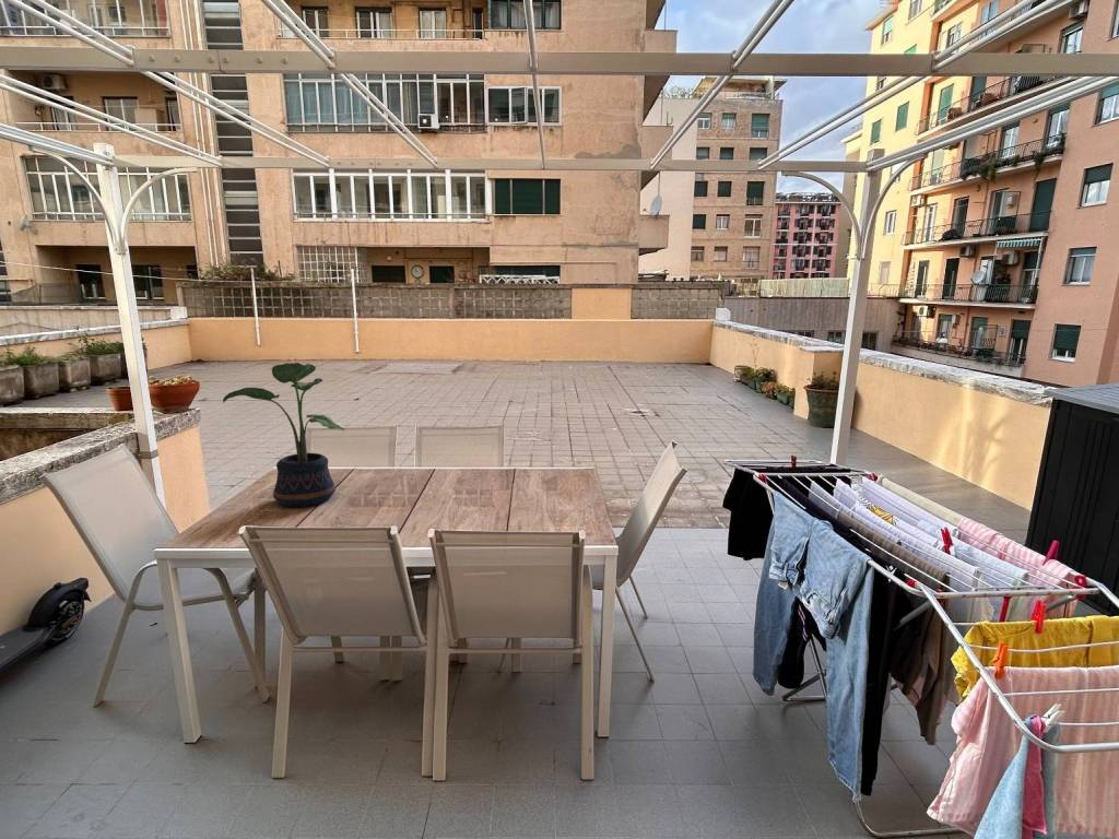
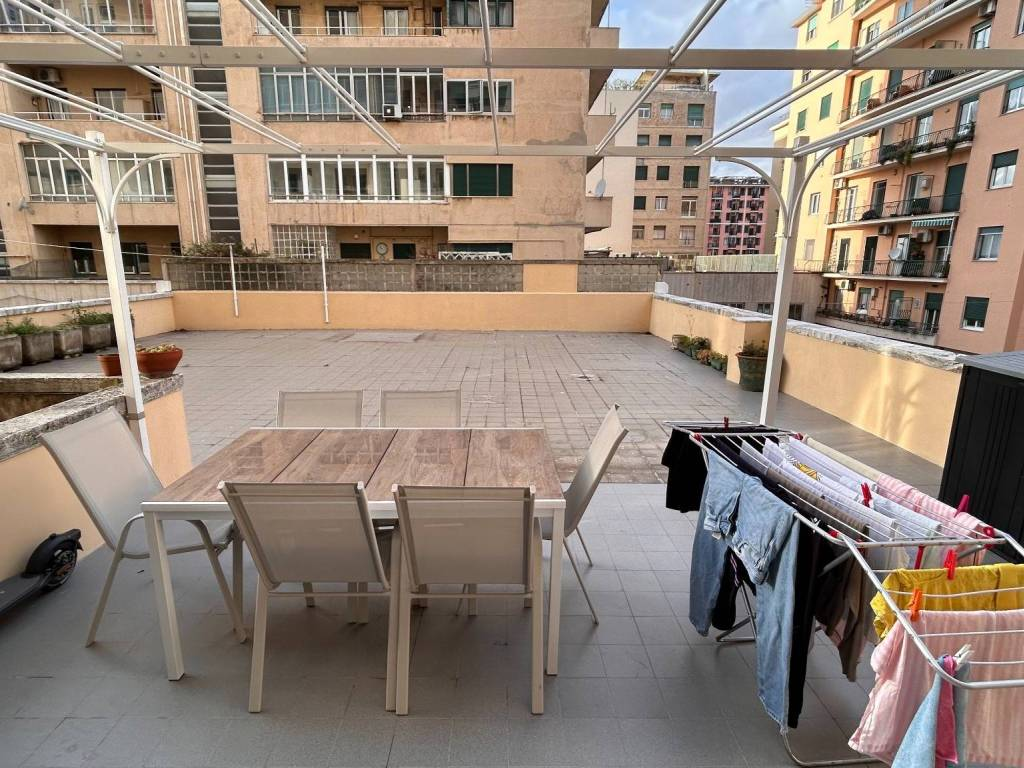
- potted plant (292, 427)
